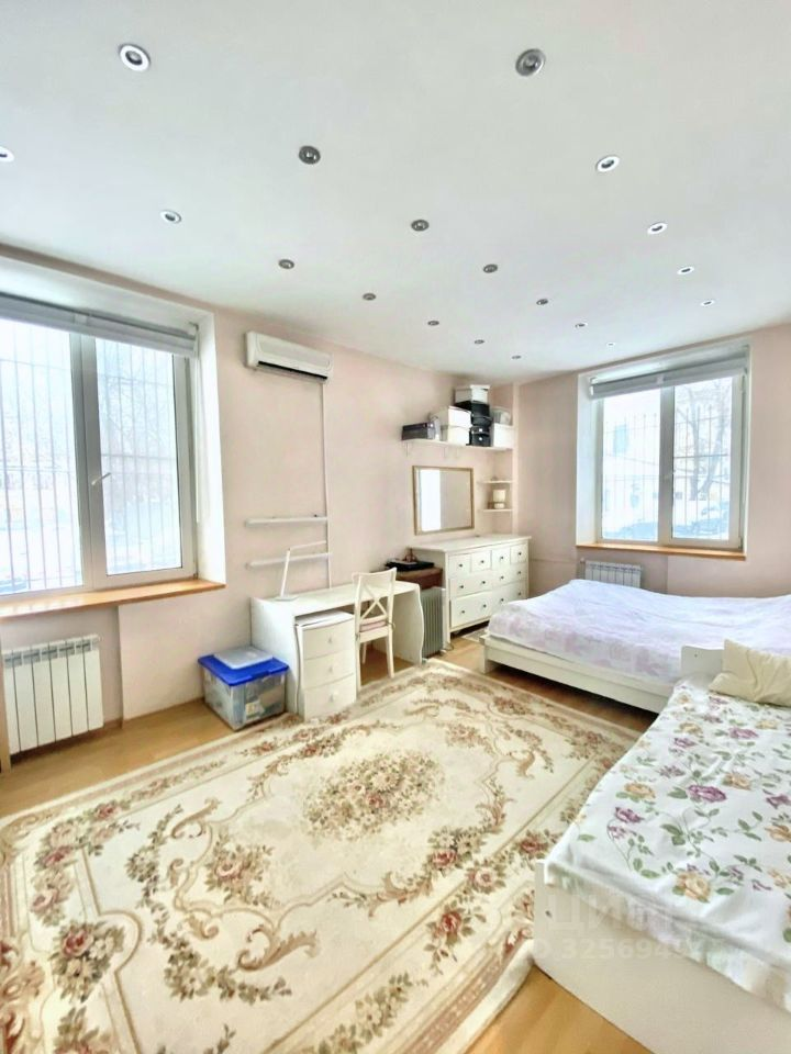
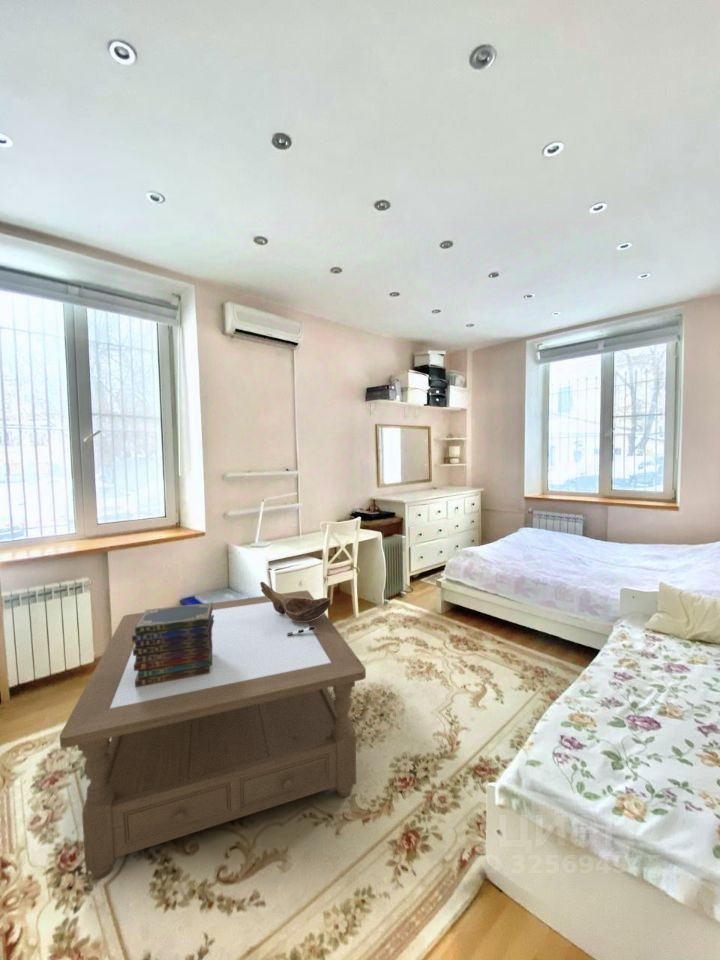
+ book stack (176, 640)
+ decorative bowl (293, 605)
+ coffee table (228, 694)
